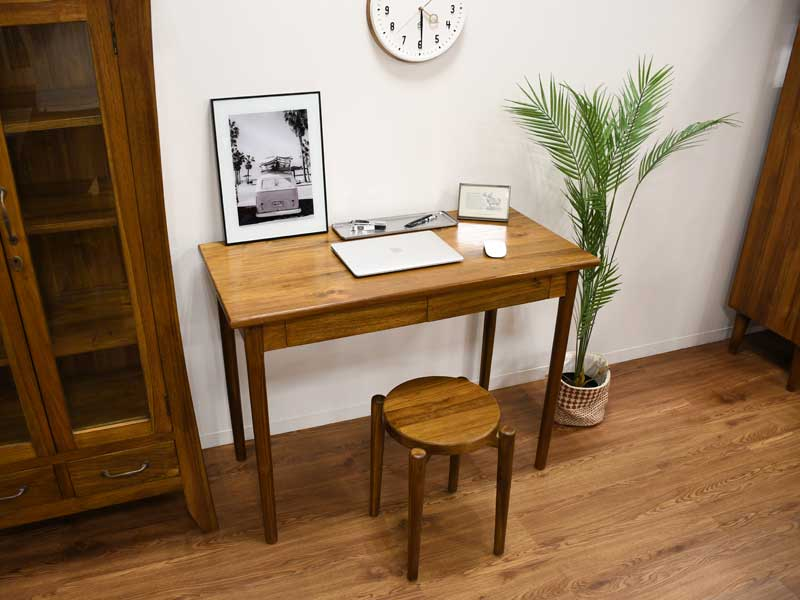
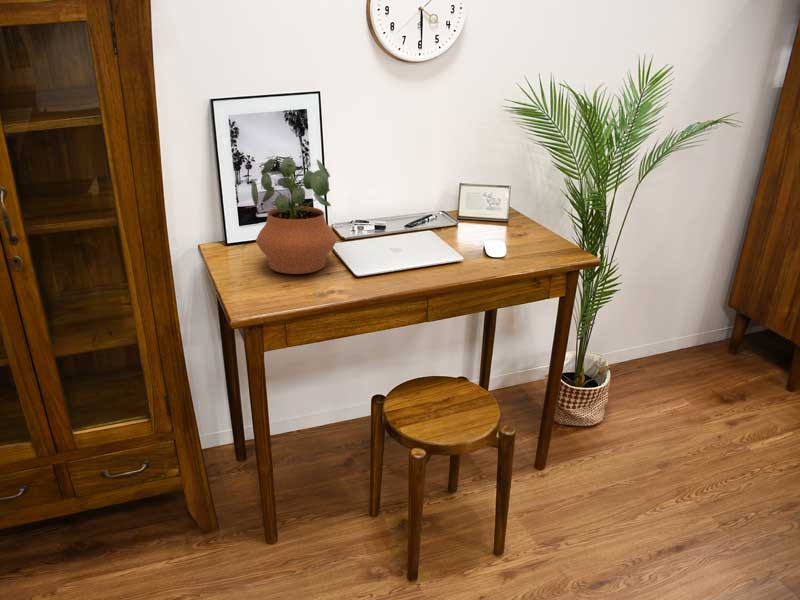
+ potted plant (293, 210)
